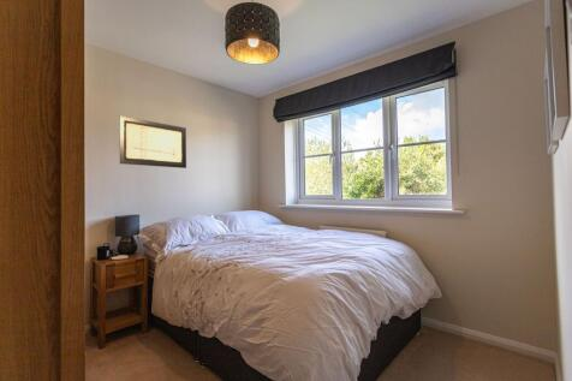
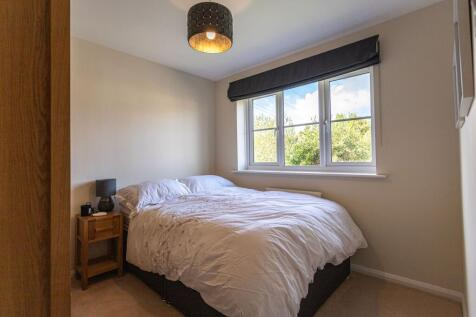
- wall art (155, 144)
